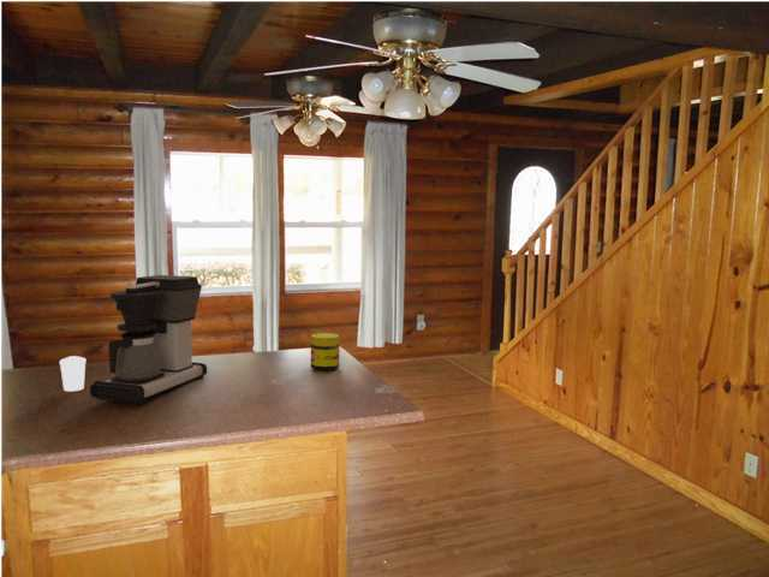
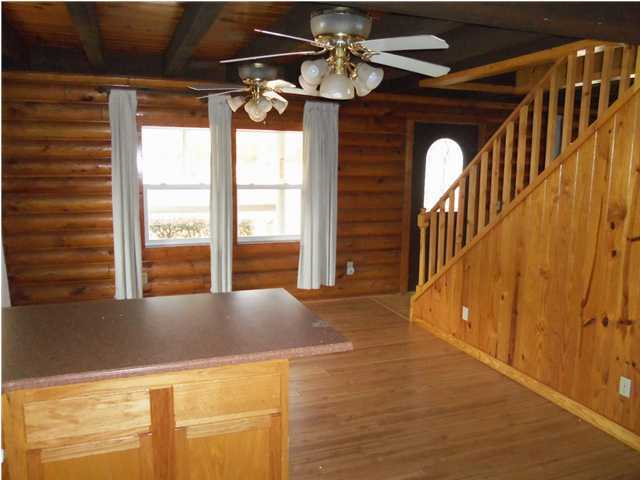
- coffee maker (150, 334)
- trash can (72, 371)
- jar (324, 351)
